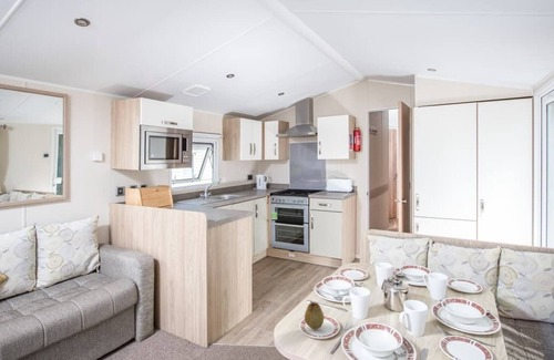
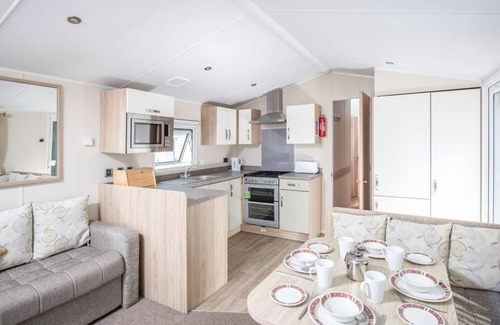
- fruit (314, 312)
